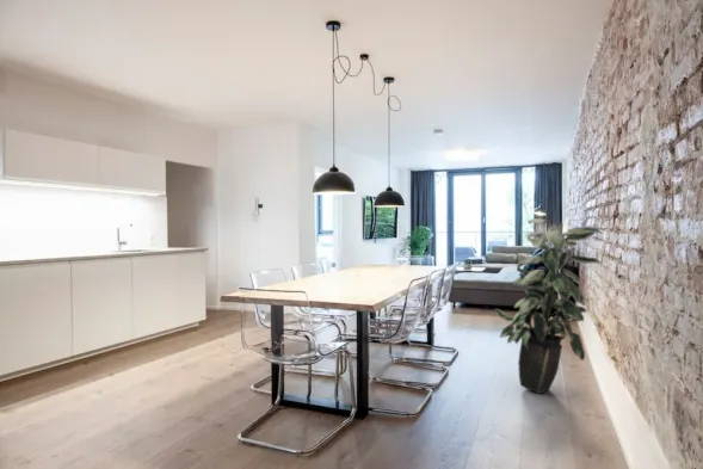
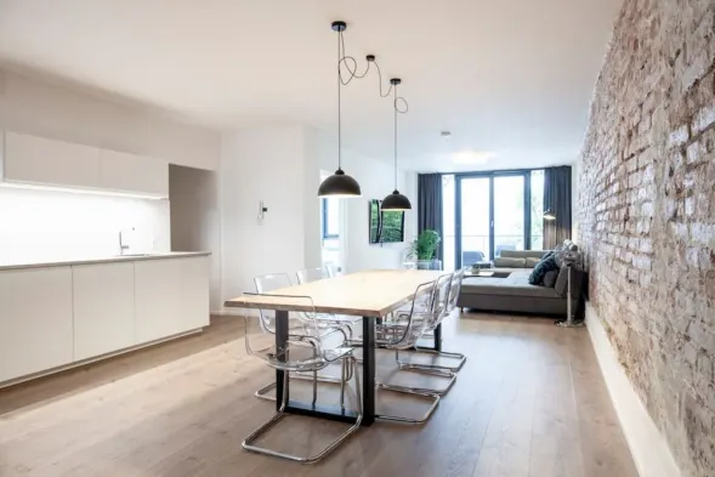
- indoor plant (547, 304)
